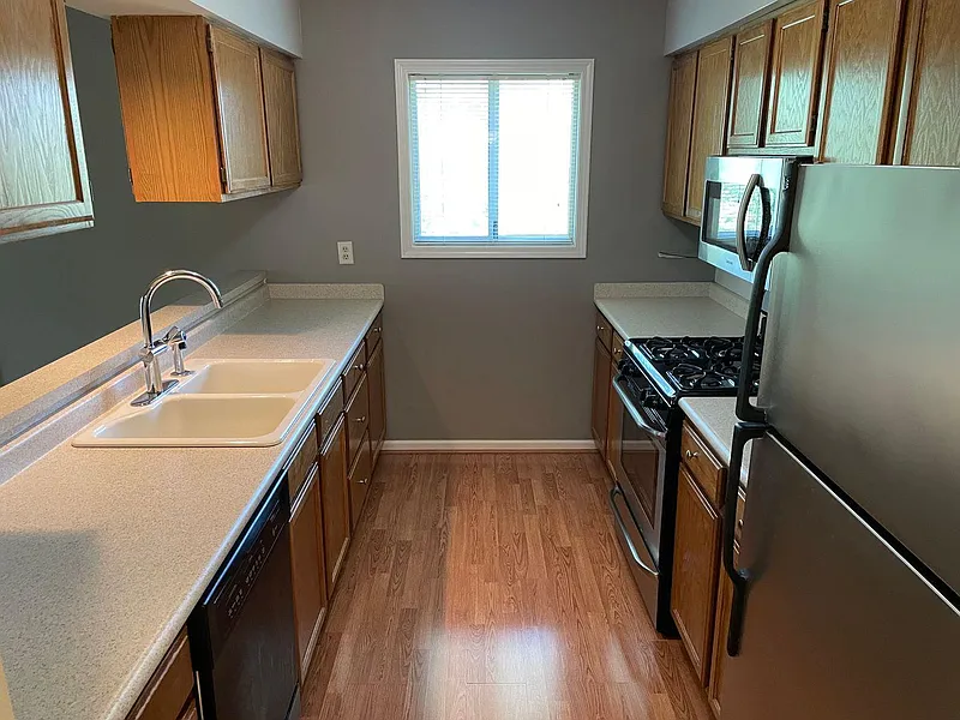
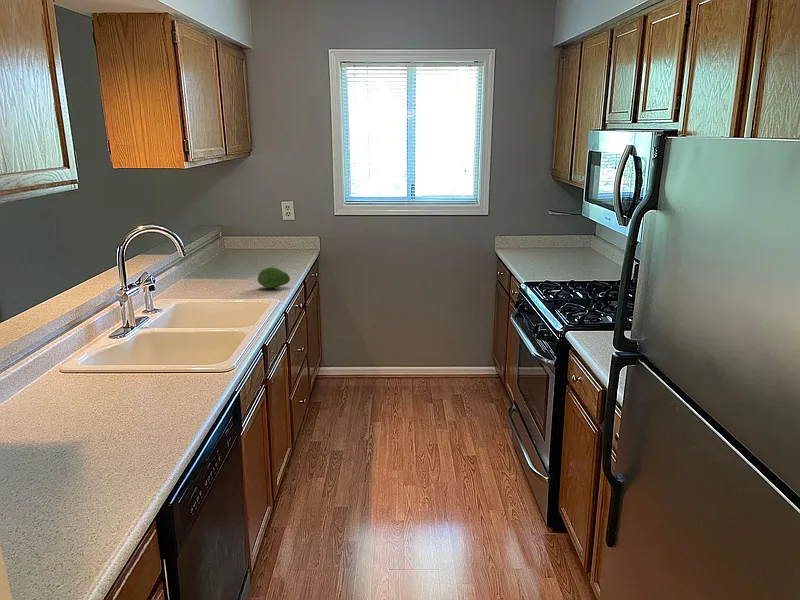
+ fruit (273, 277)
